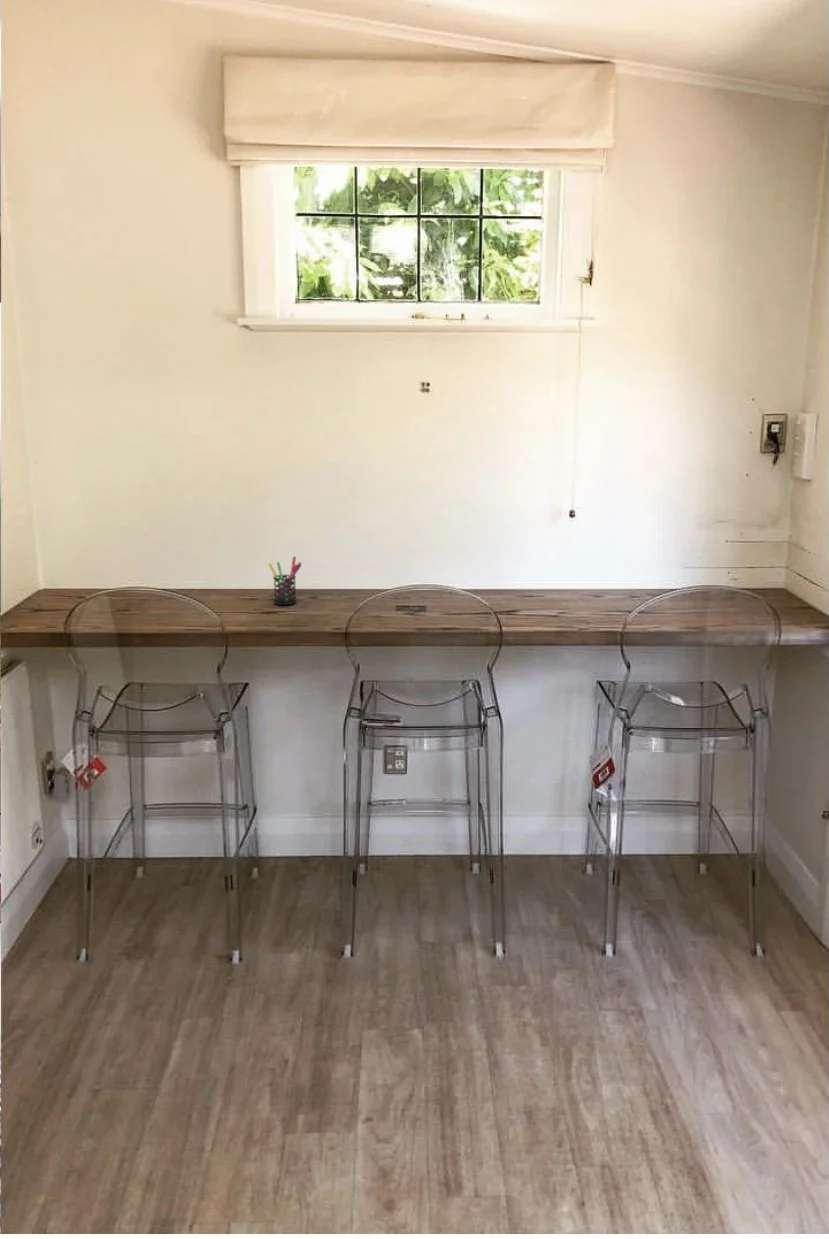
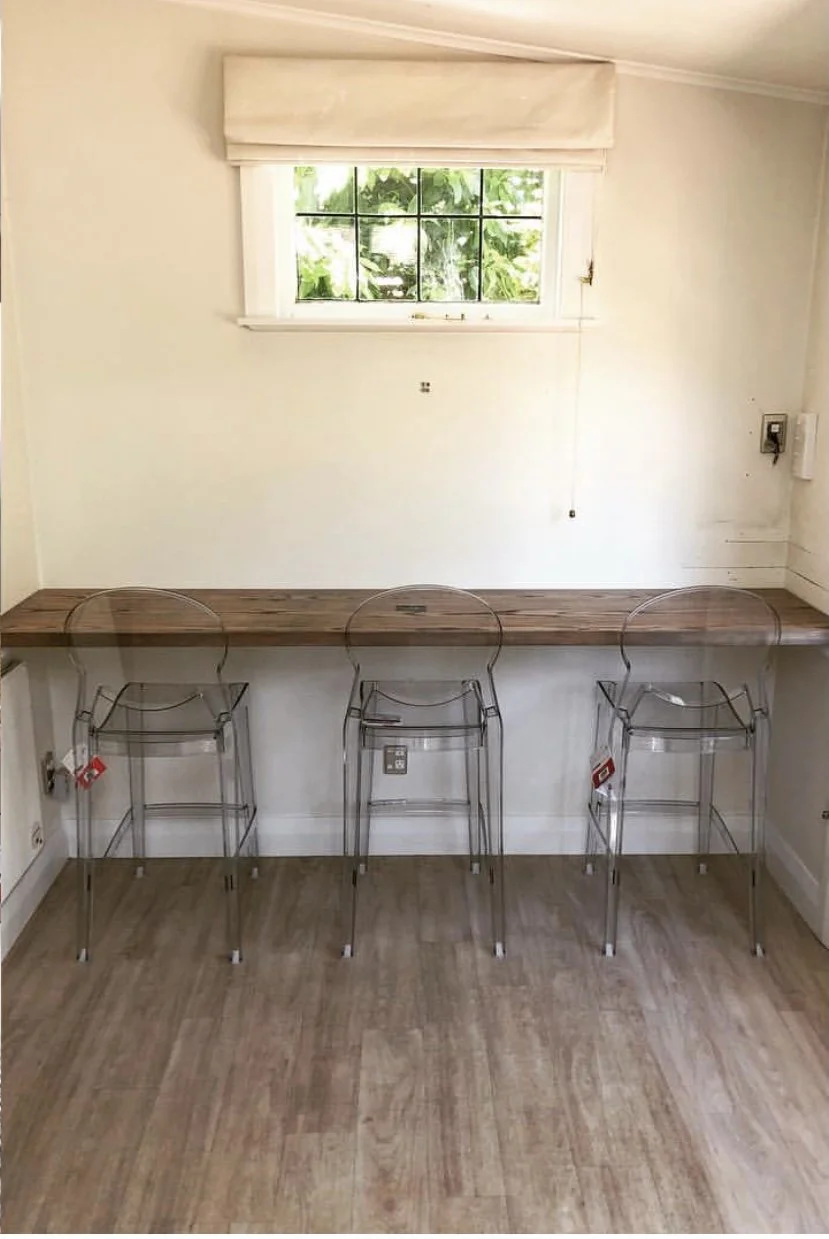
- pen holder (284, 579)
